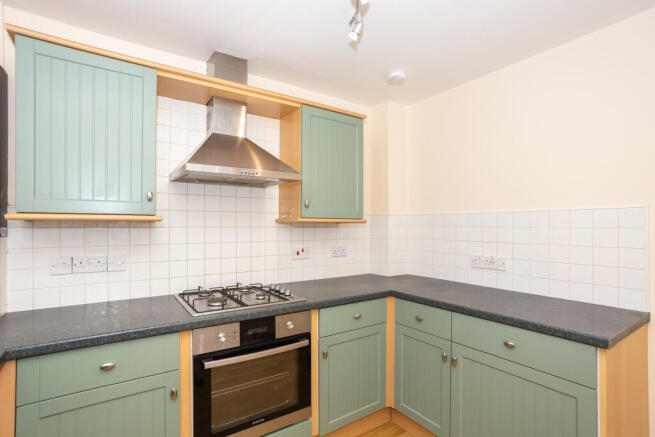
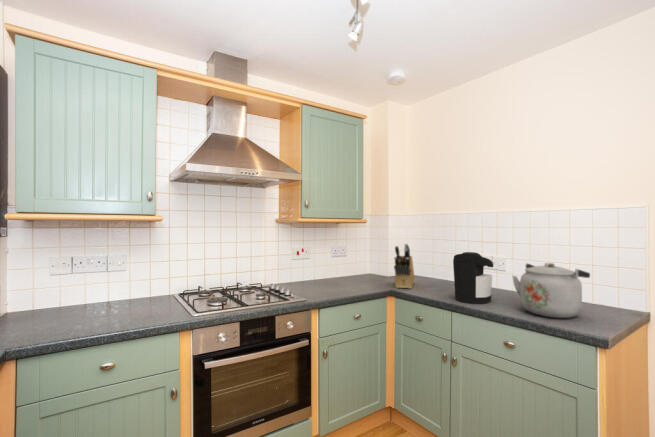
+ kettle (544, 286)
+ knife block (404, 264)
+ coffee maker (473, 275)
